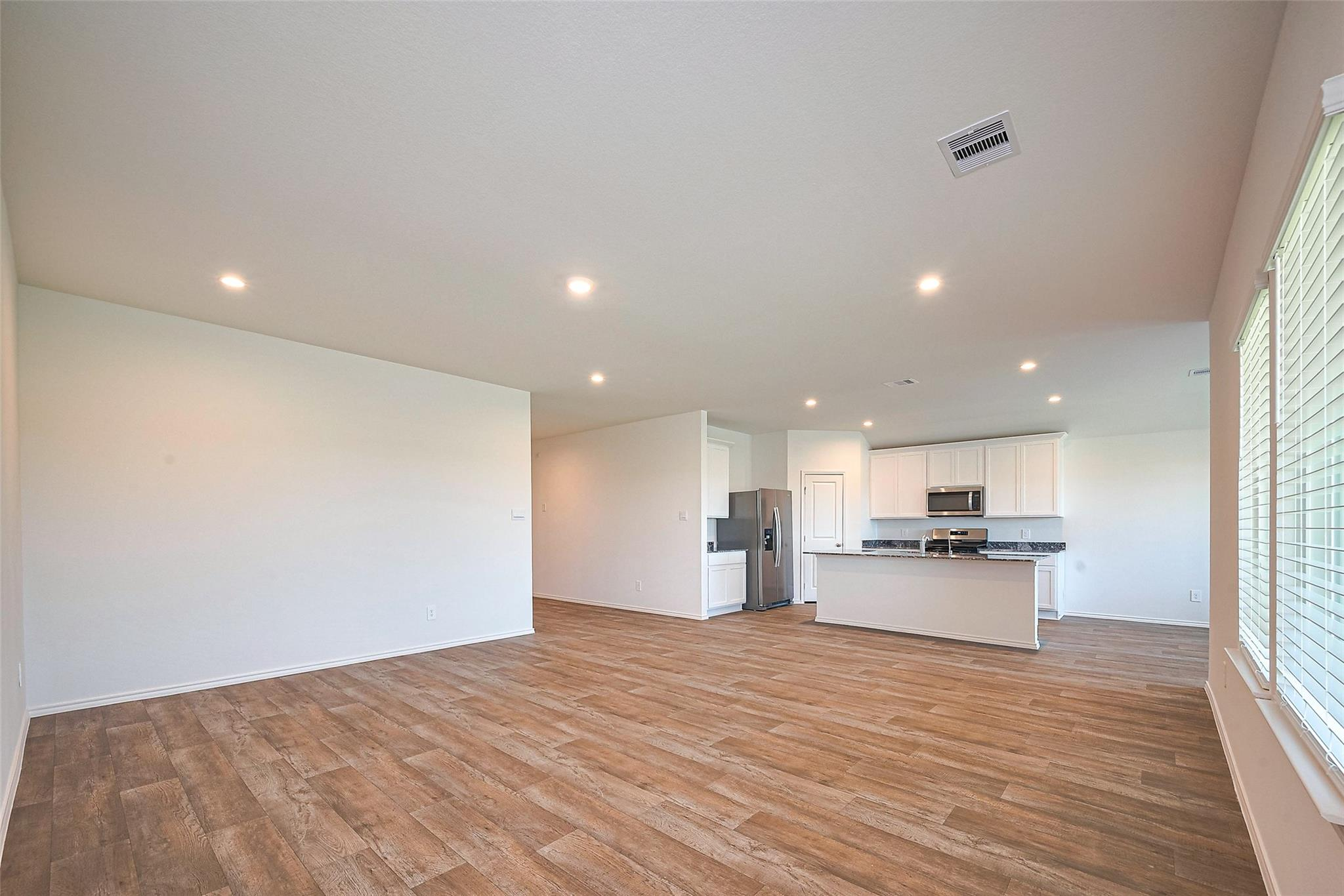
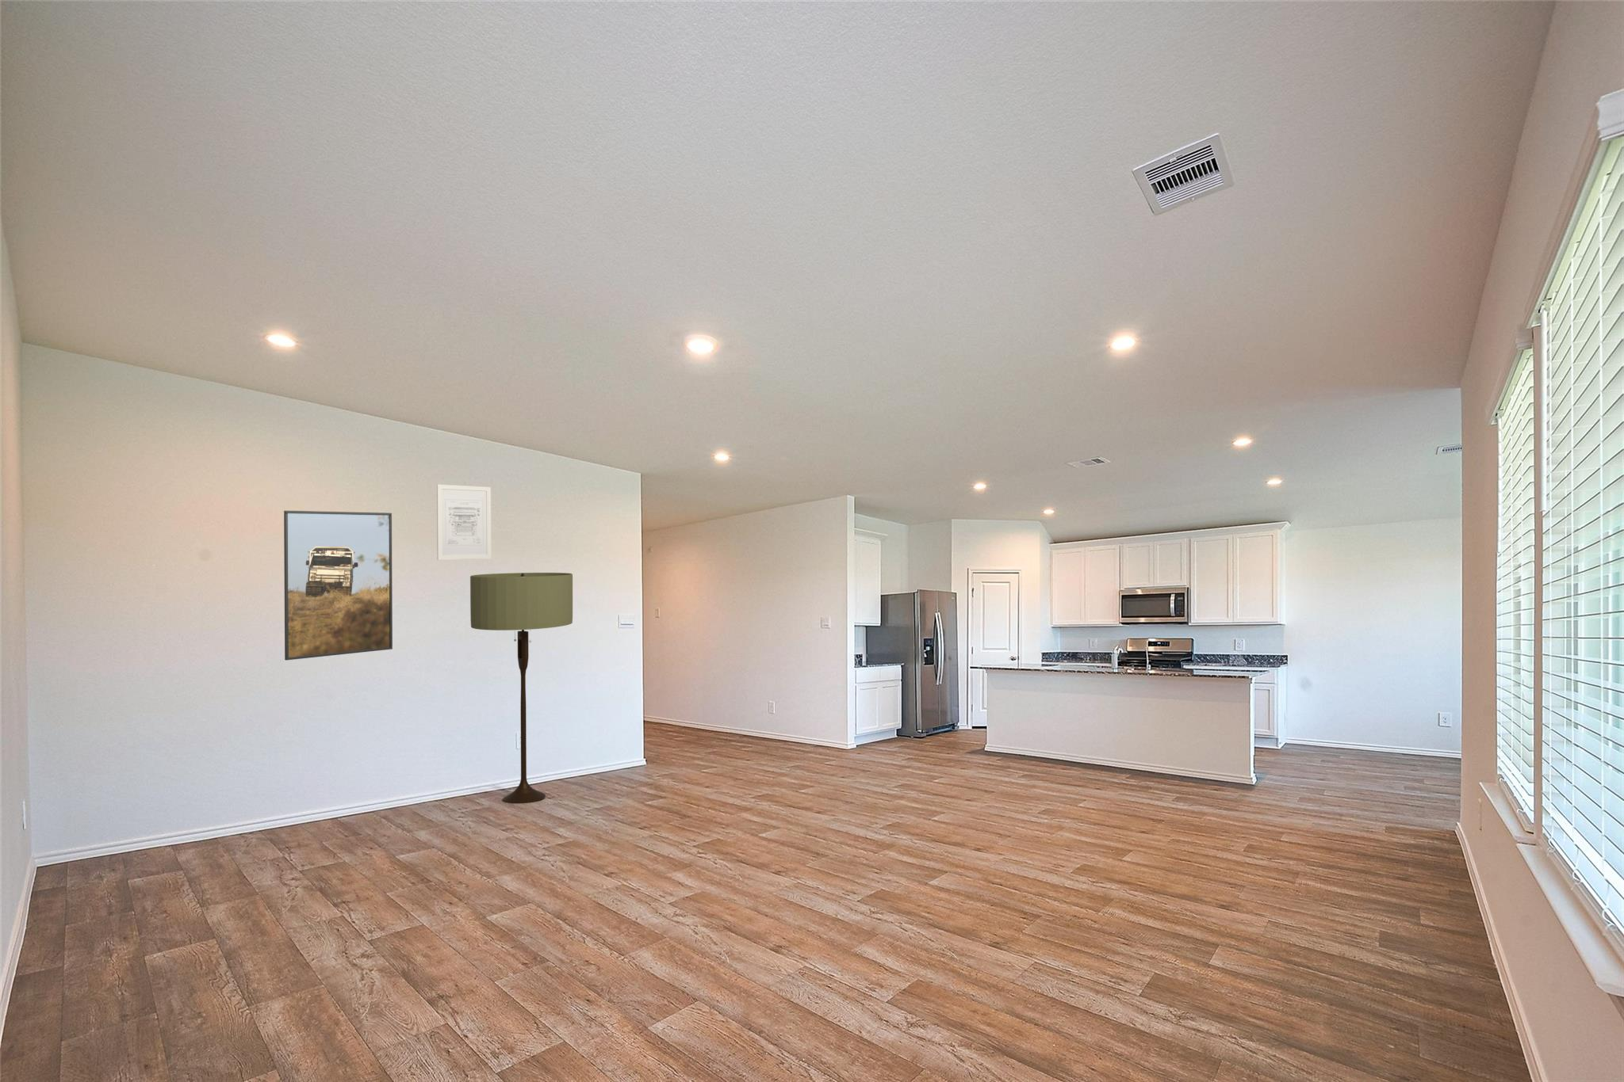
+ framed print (341, 583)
+ floor lamp (522, 685)
+ wall art (465, 522)
